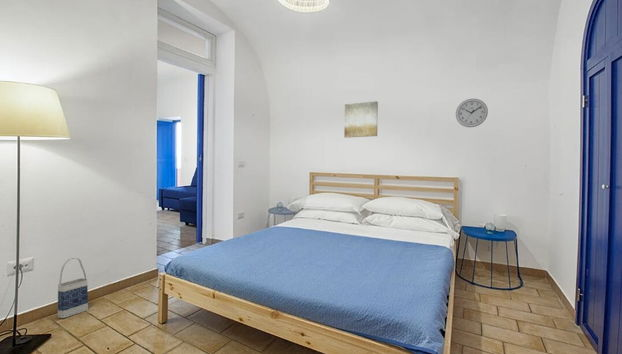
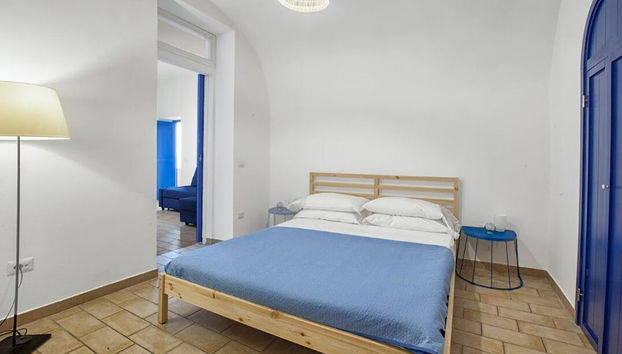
- wall art (360, 119)
- wall clock (471, 112)
- bag (73, 285)
